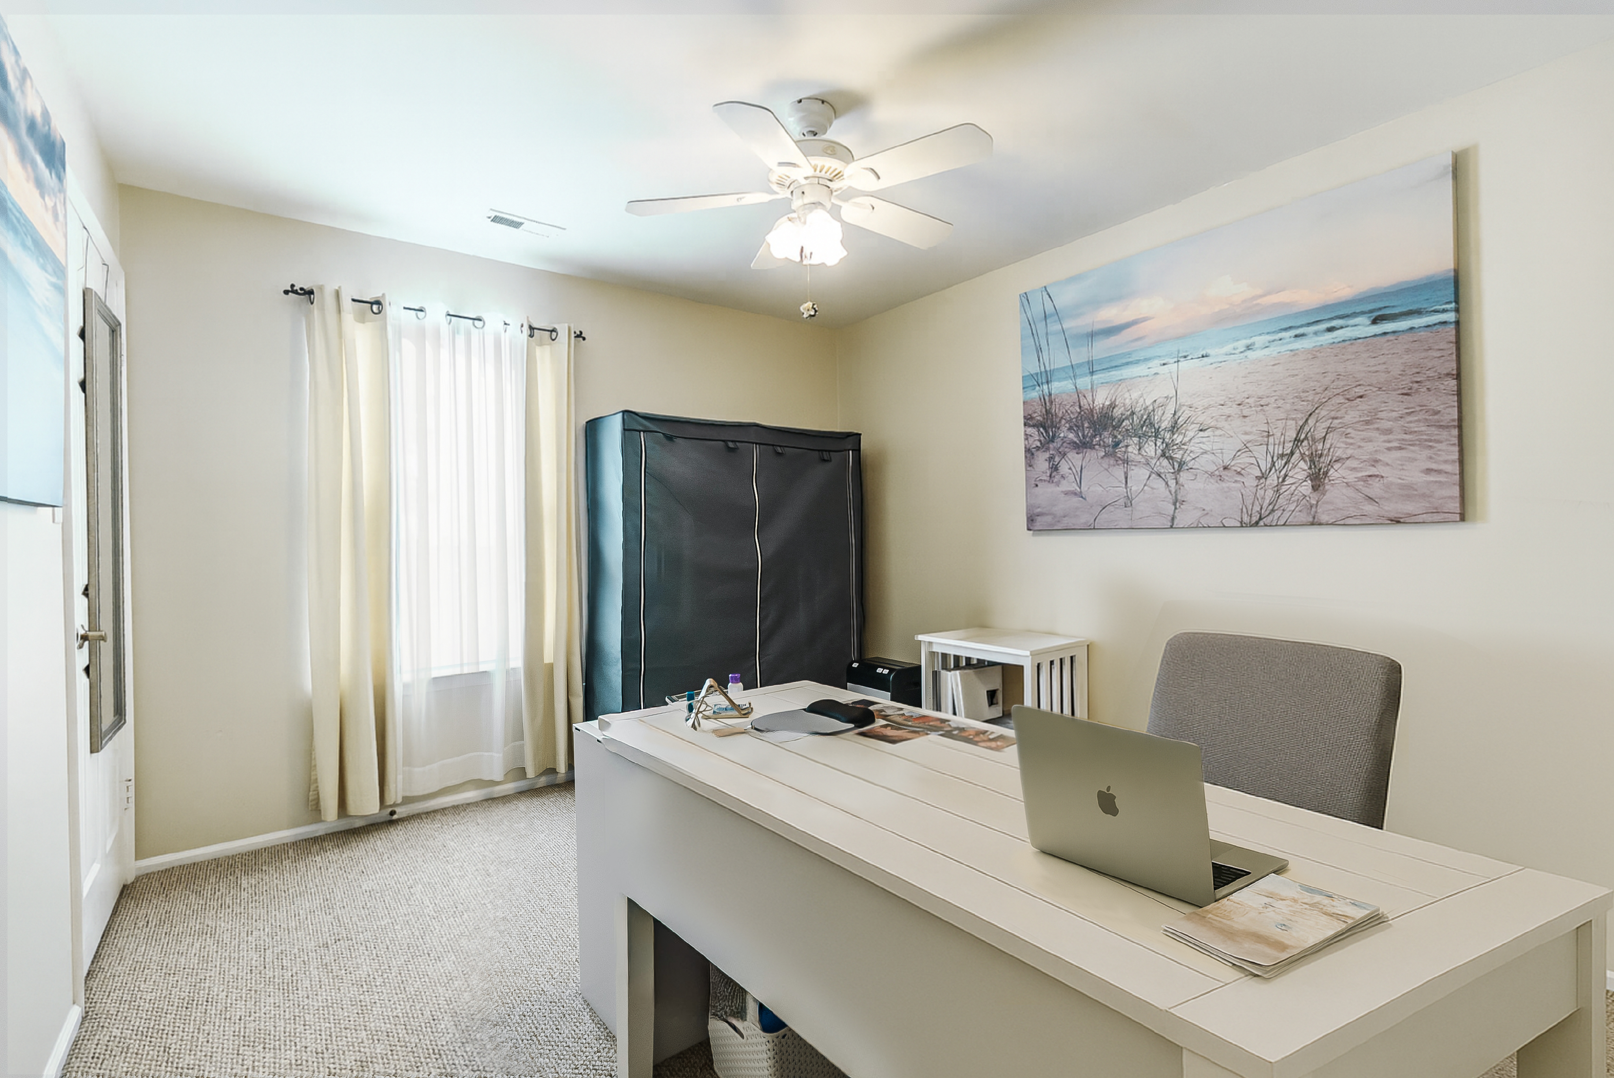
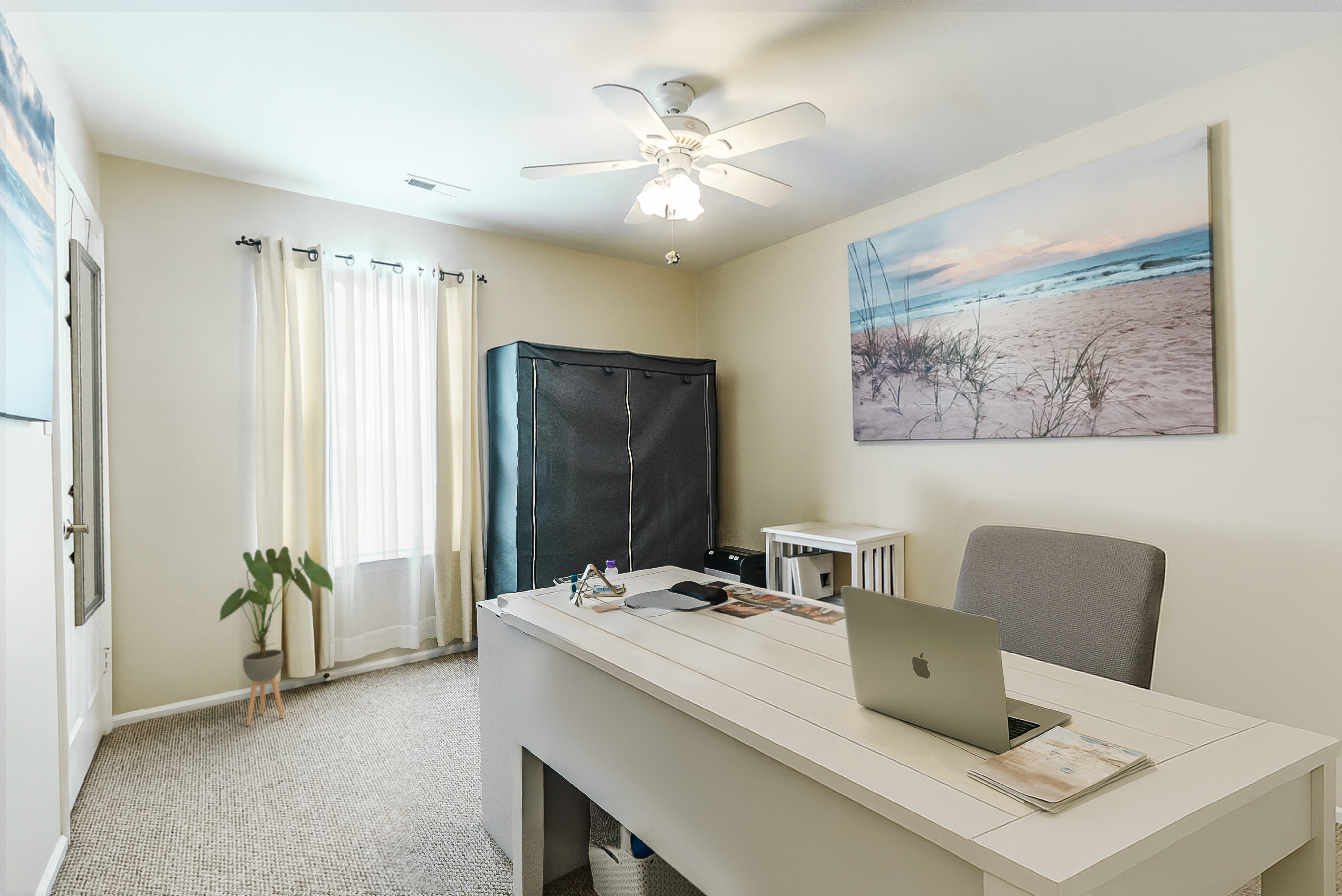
+ house plant (271, 630)
